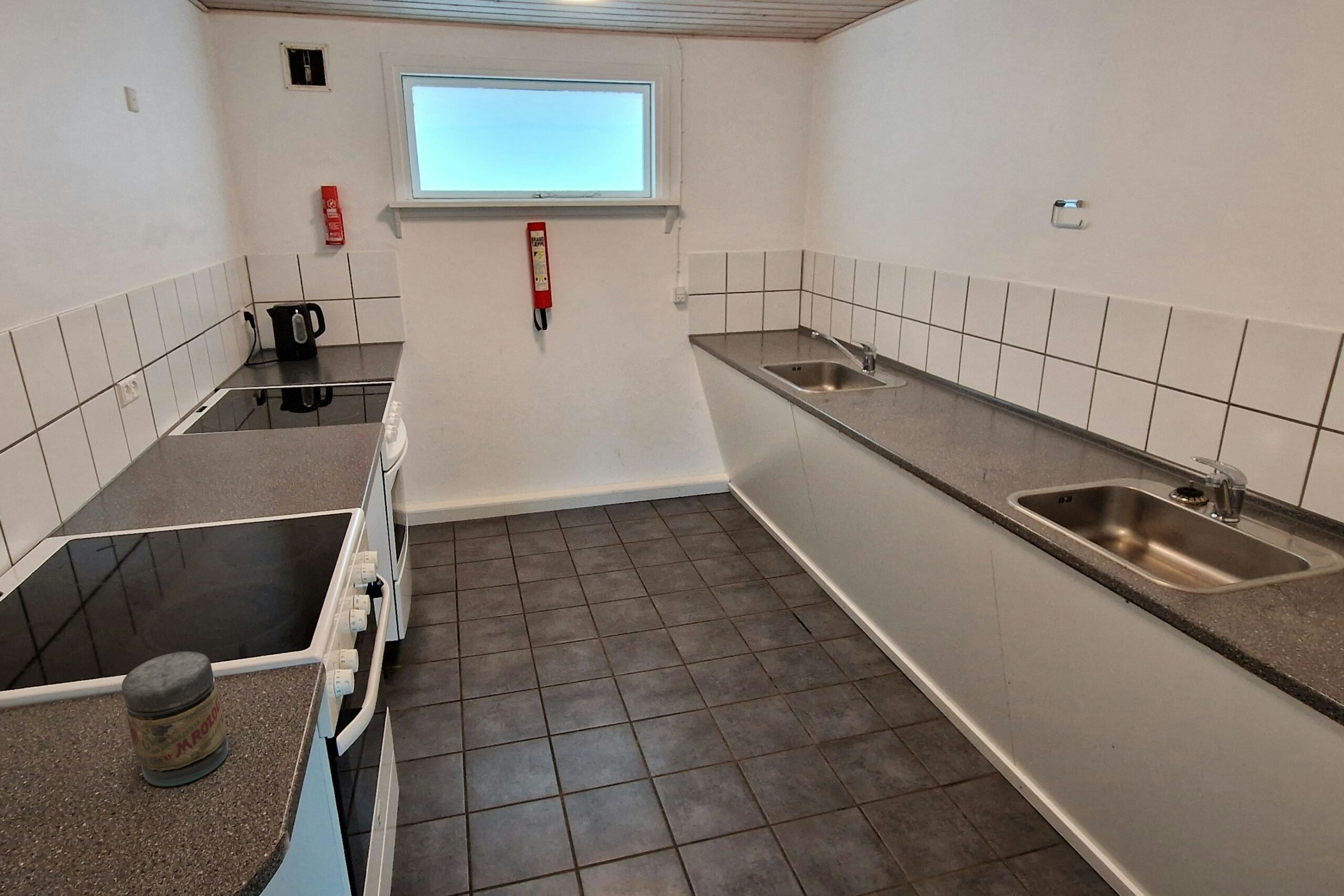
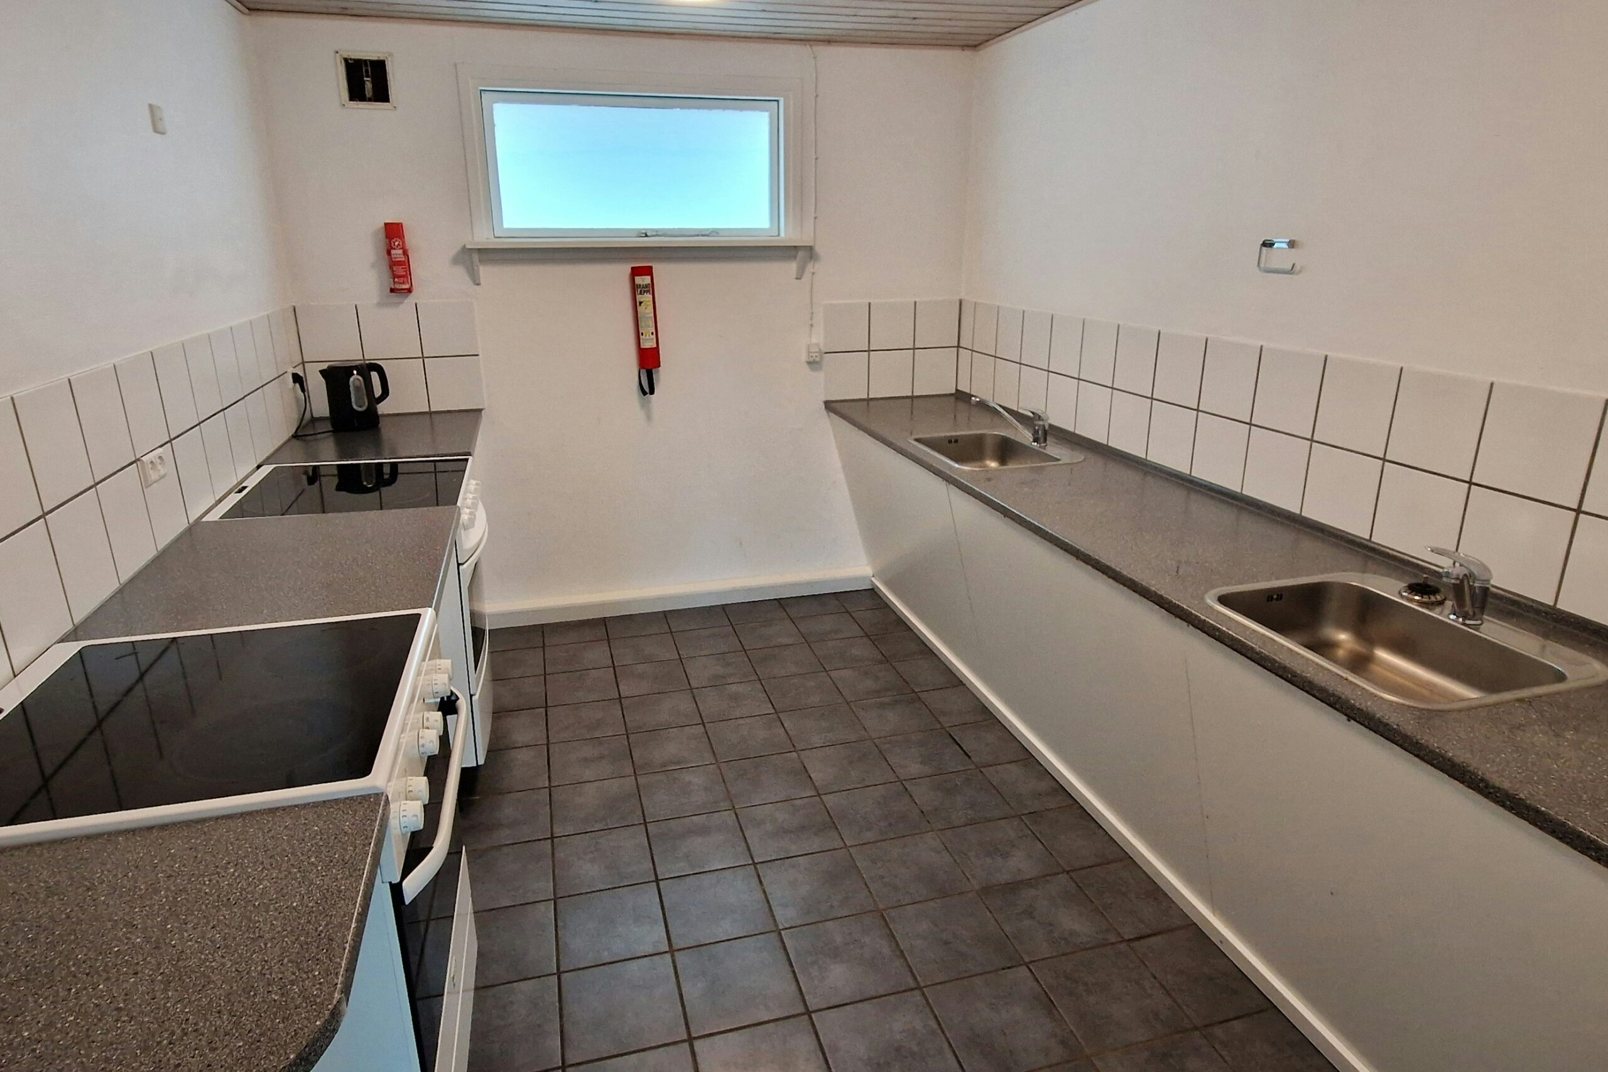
- jar (177, 717)
